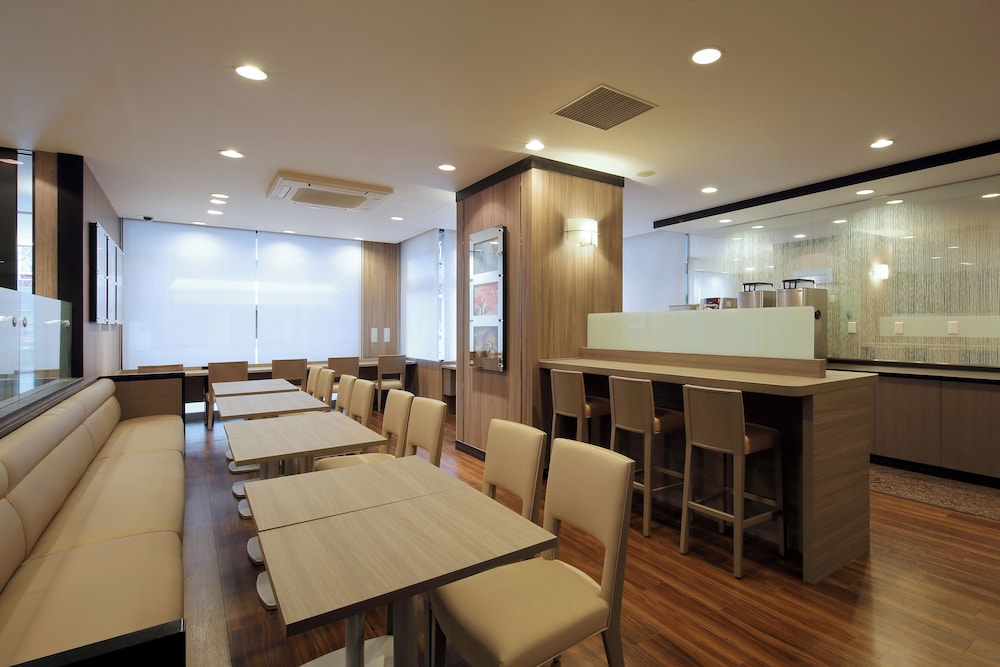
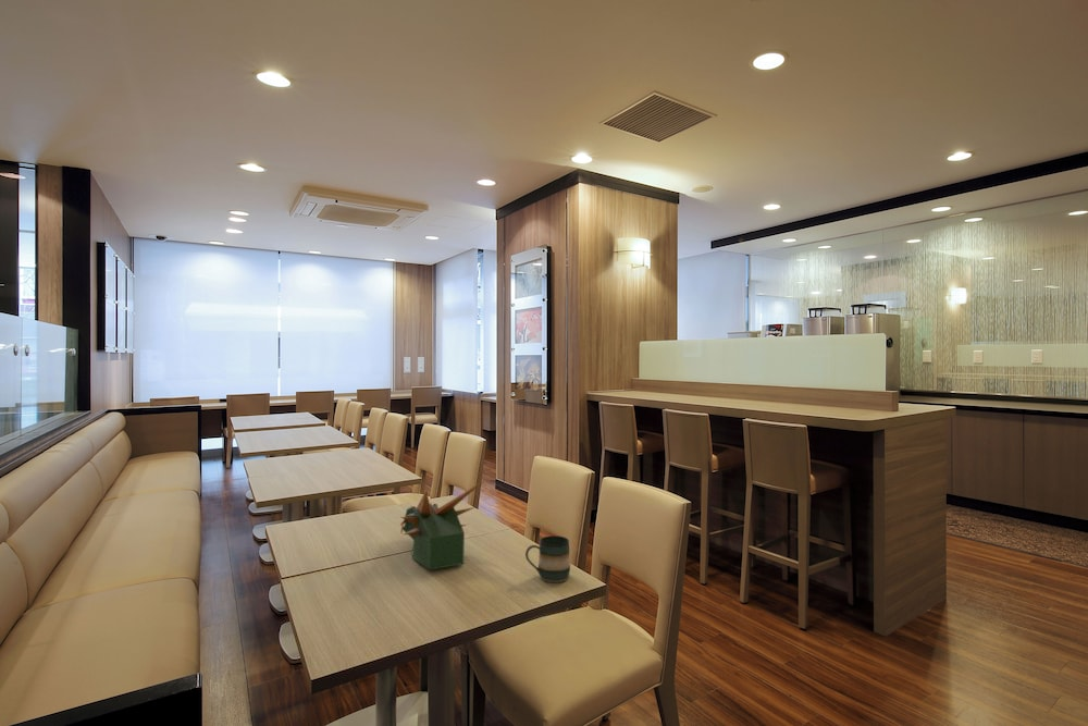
+ mug (547, 559)
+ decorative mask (434, 513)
